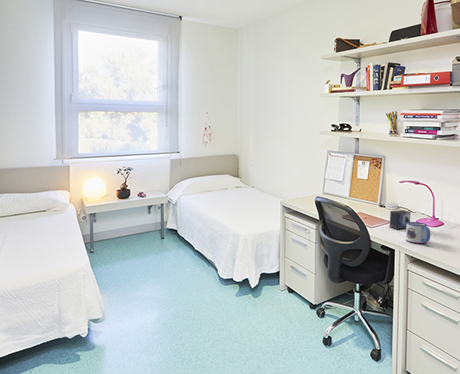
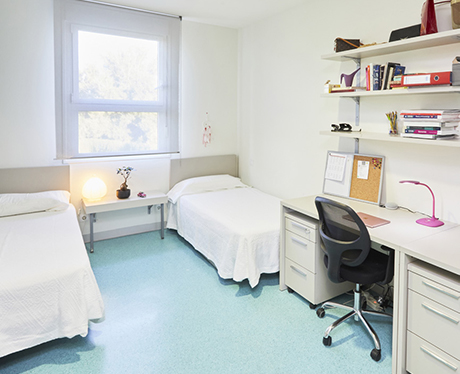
- mug (419, 233)
- small box (400, 219)
